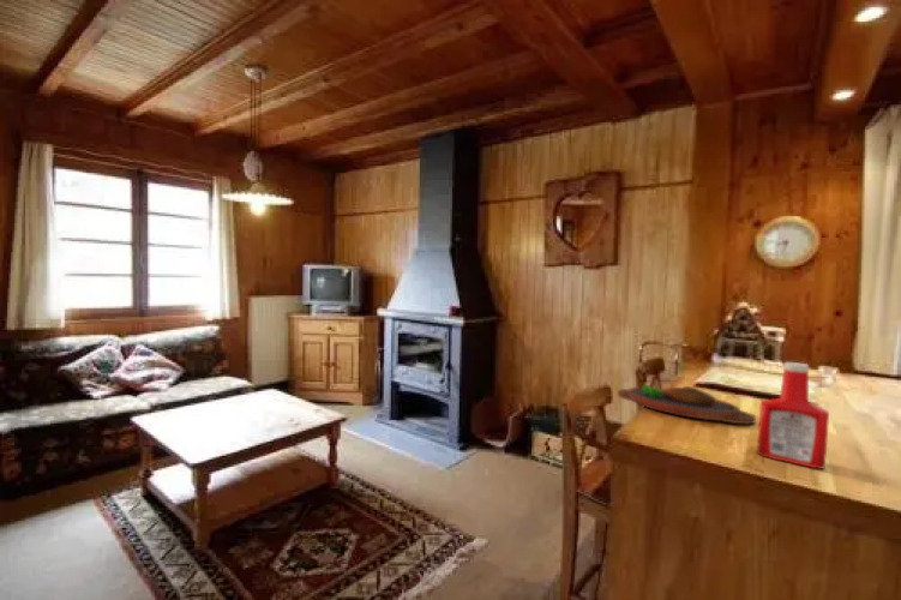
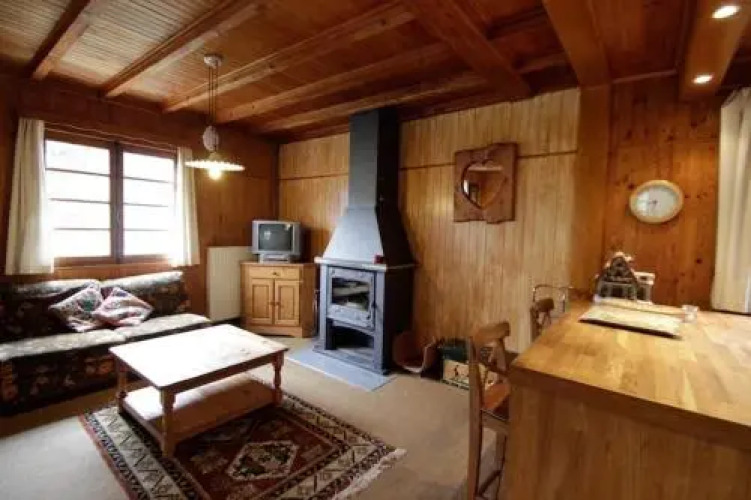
- soap bottle (793, 412)
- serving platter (680, 396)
